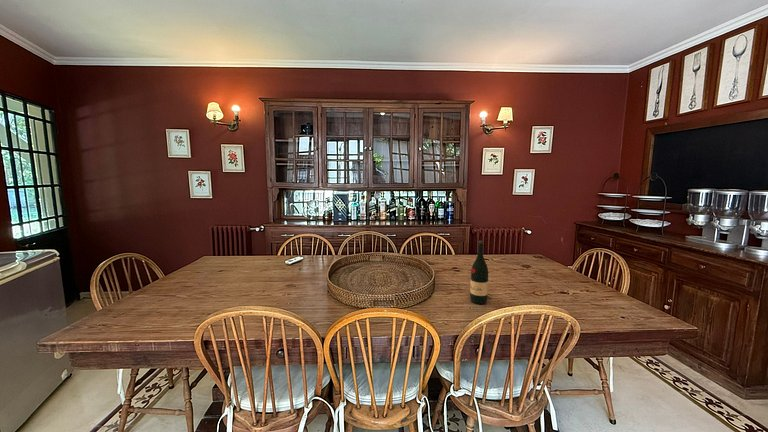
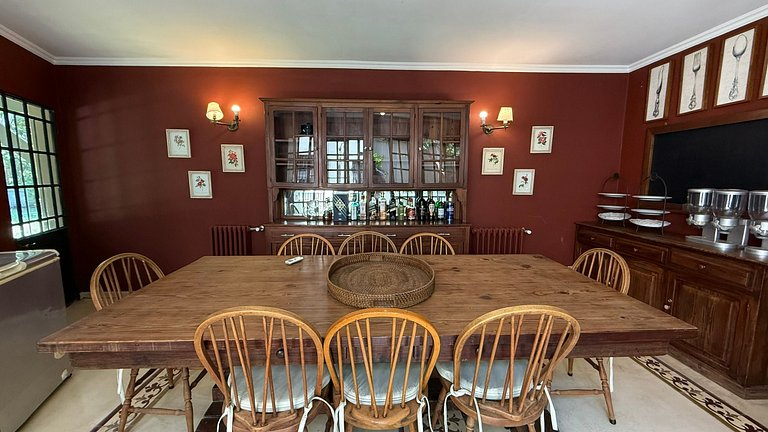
- wine bottle (479, 271)
